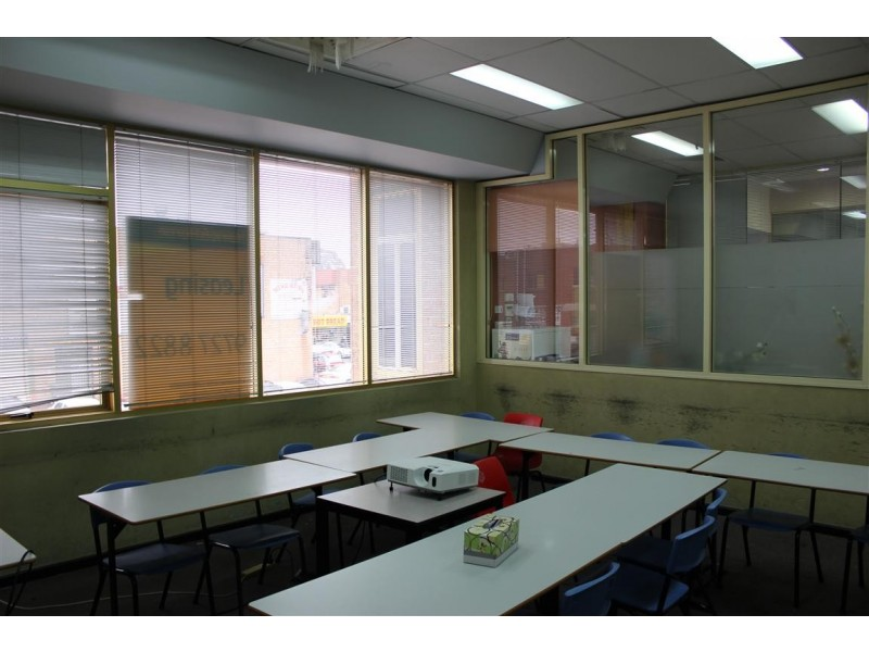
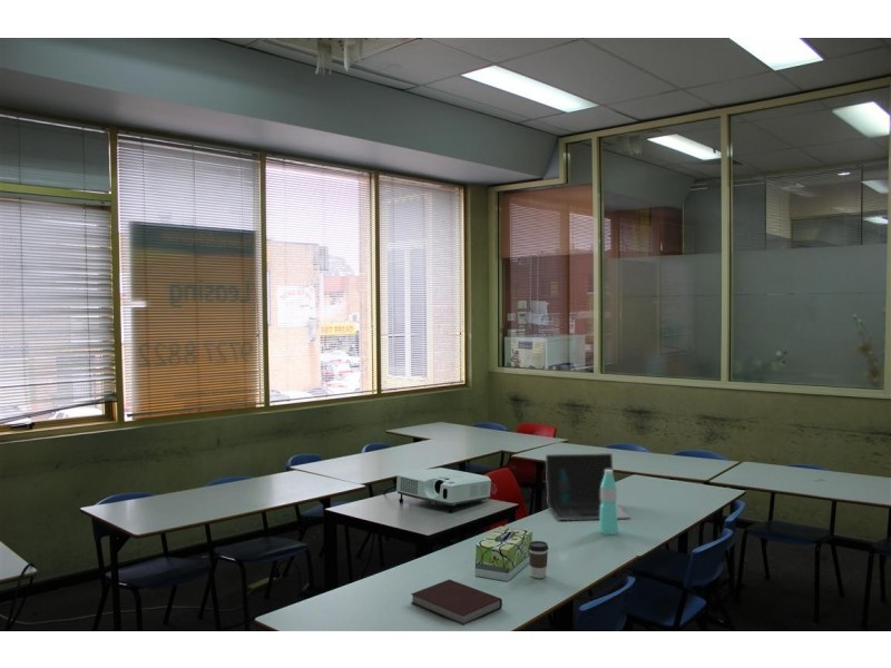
+ laptop (586, 484)
+ water bottle (608, 501)
+ coffee cup (538, 559)
+ notebook (456, 600)
